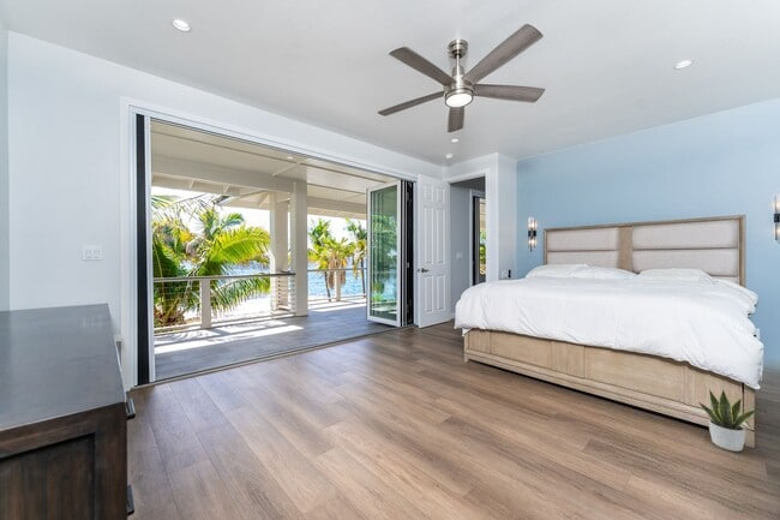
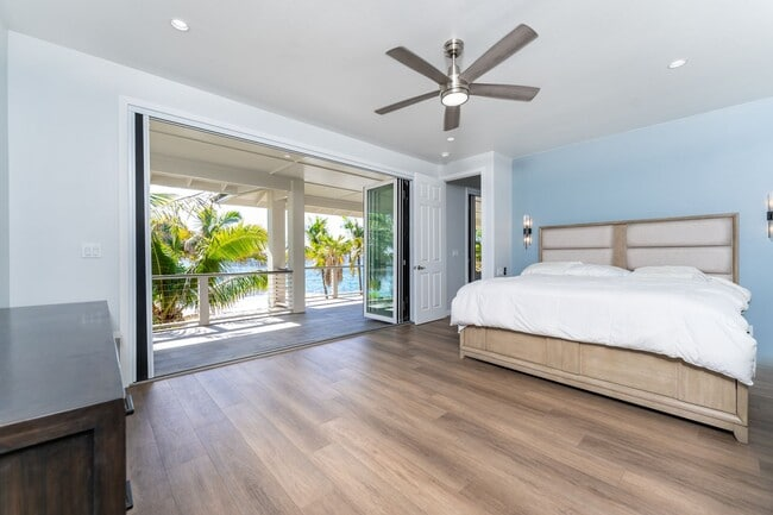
- potted plant (727, 417)
